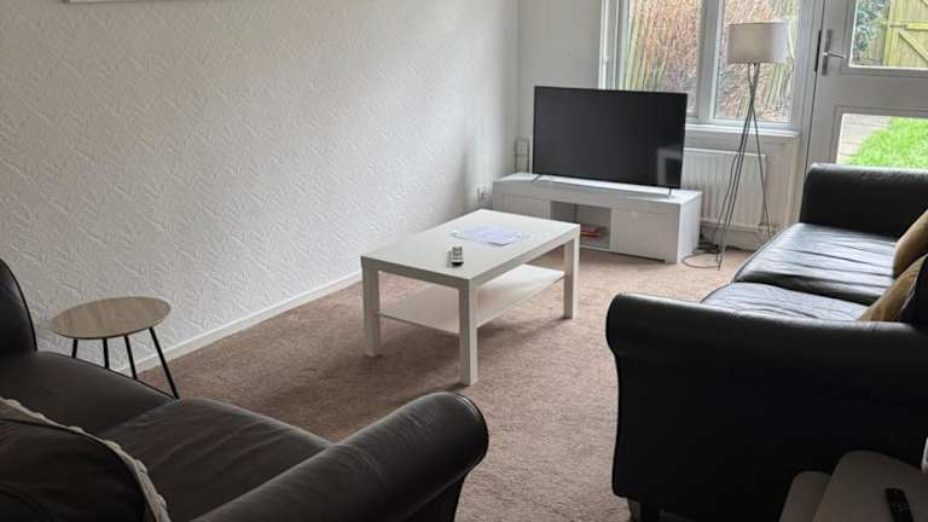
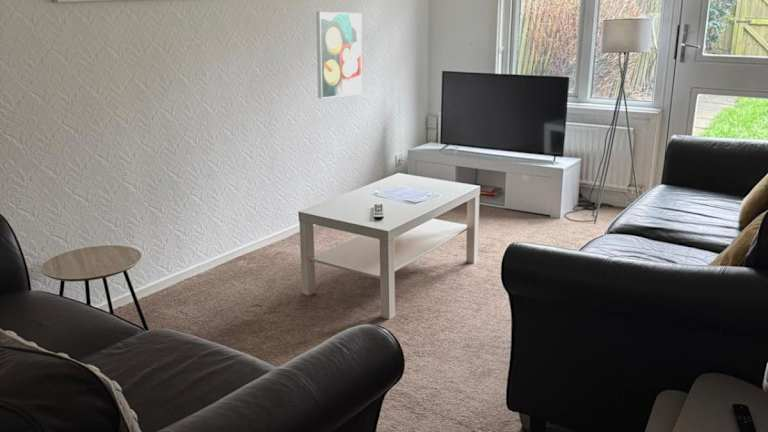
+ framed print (340, 54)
